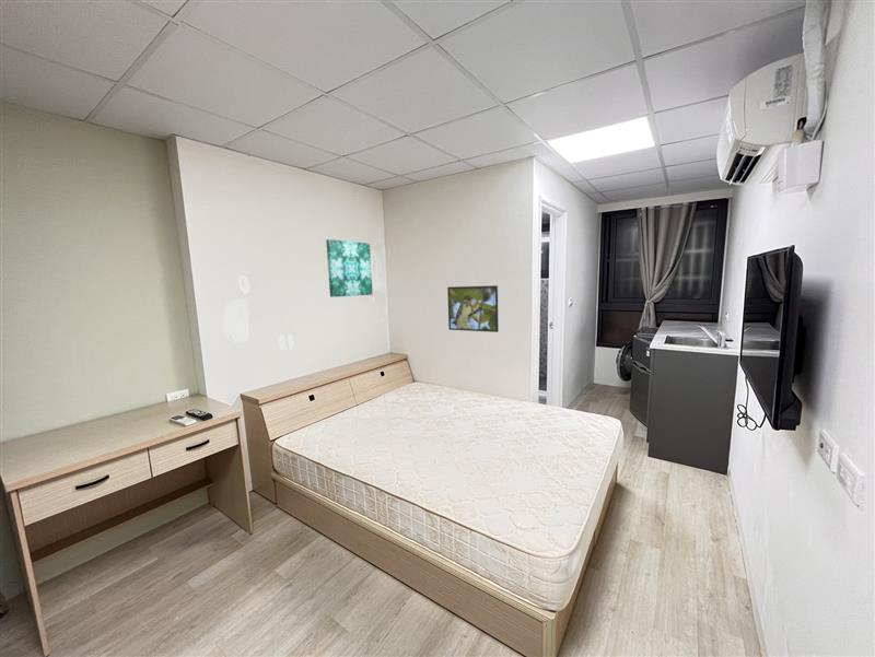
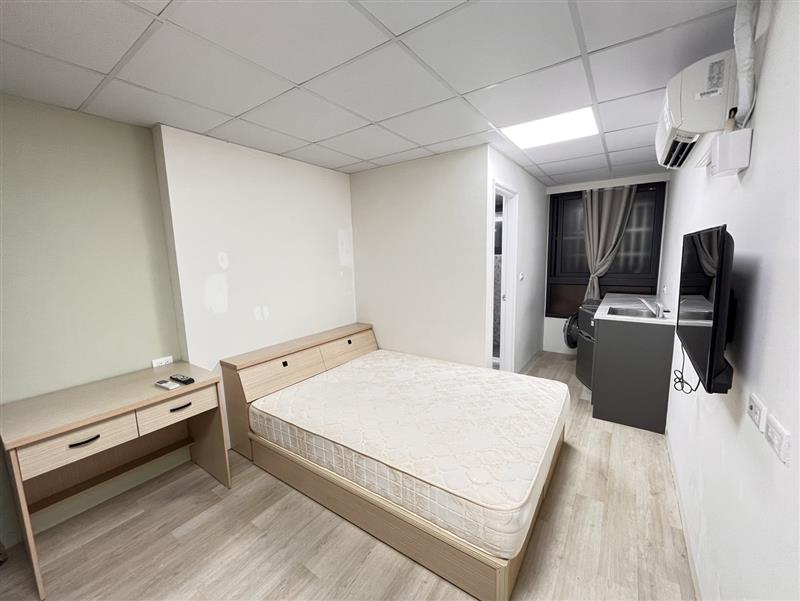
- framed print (471, 308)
- wall art (350, 269)
